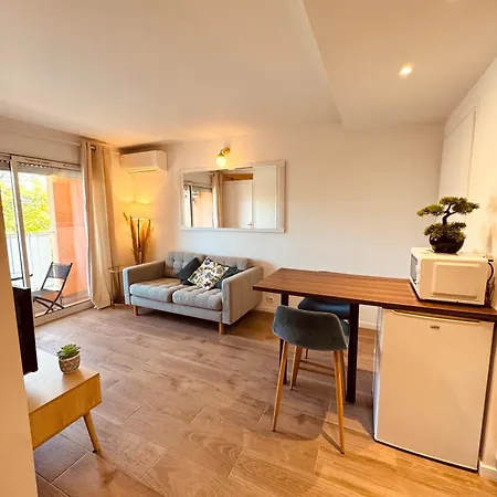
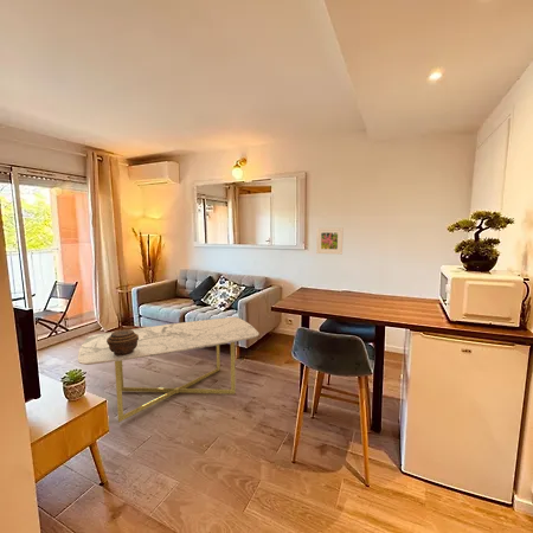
+ decorative container (122, 341)
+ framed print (329, 240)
+ coffee table (174, 352)
